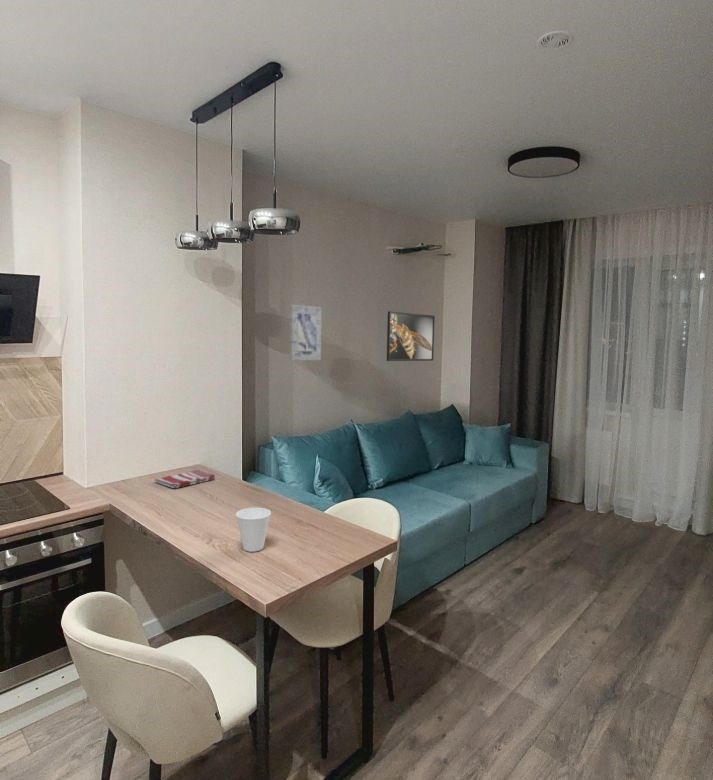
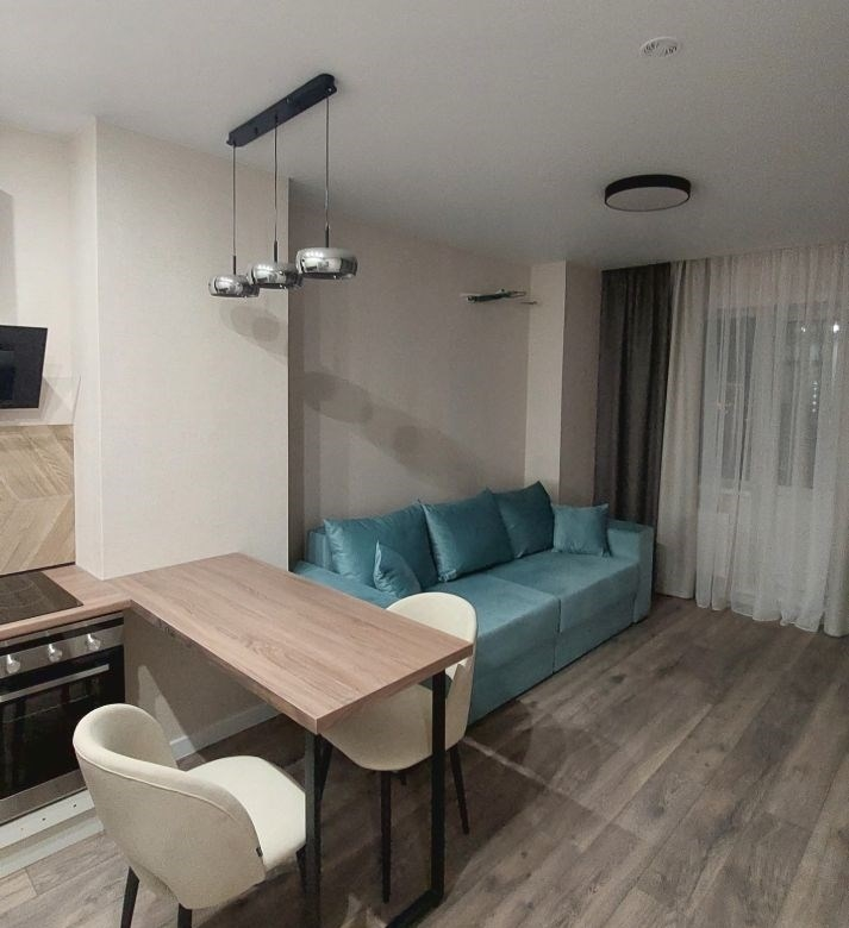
- dish towel (185, 478)
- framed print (411, 337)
- cup (253, 530)
- wall art (306, 333)
